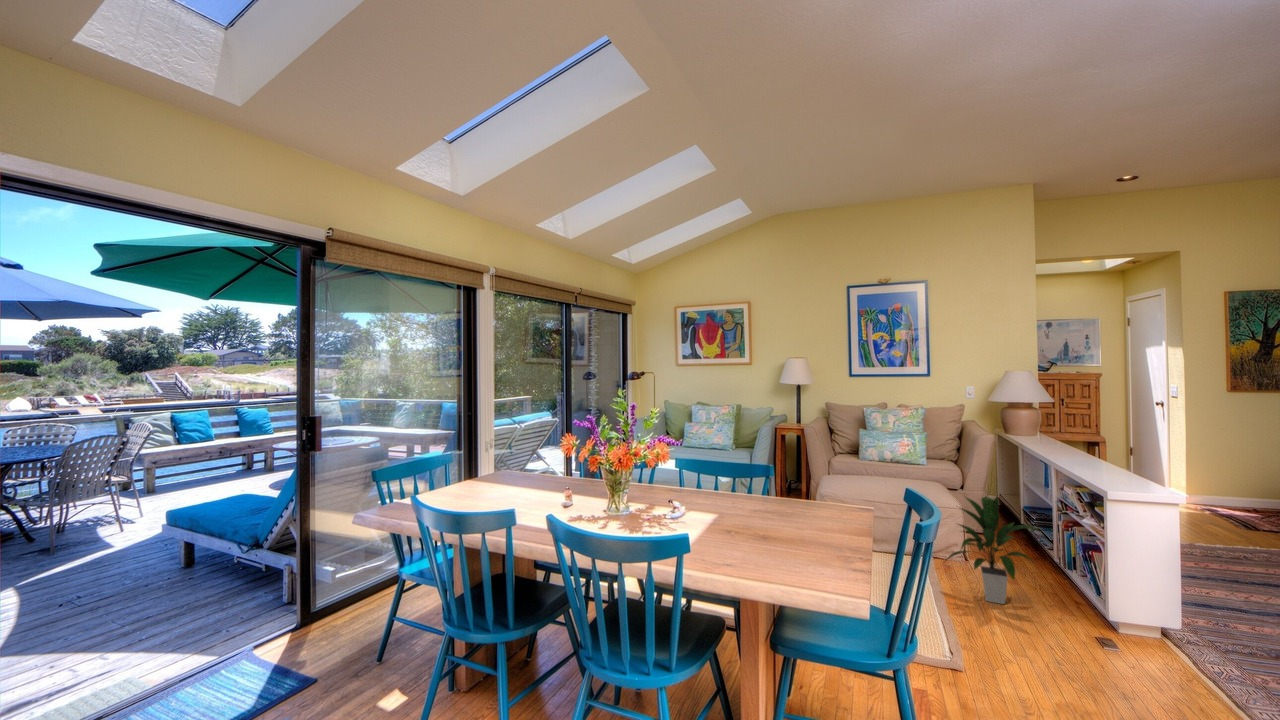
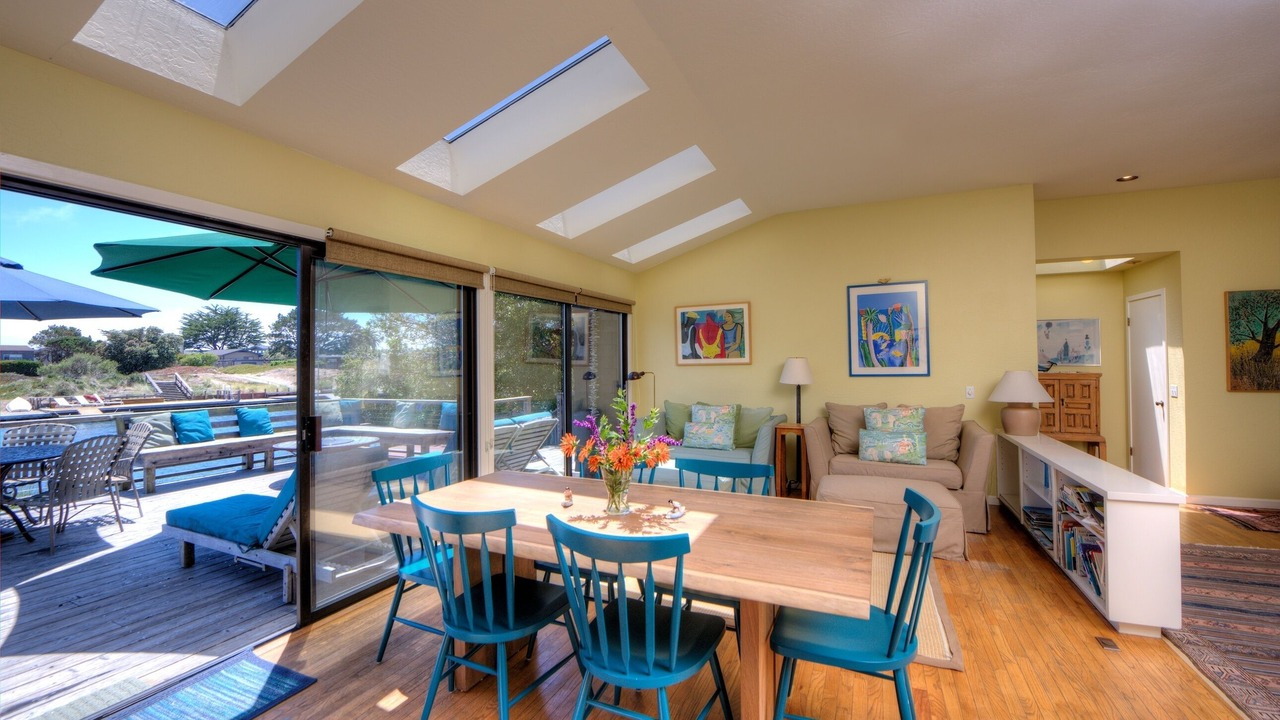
- indoor plant (989, 545)
